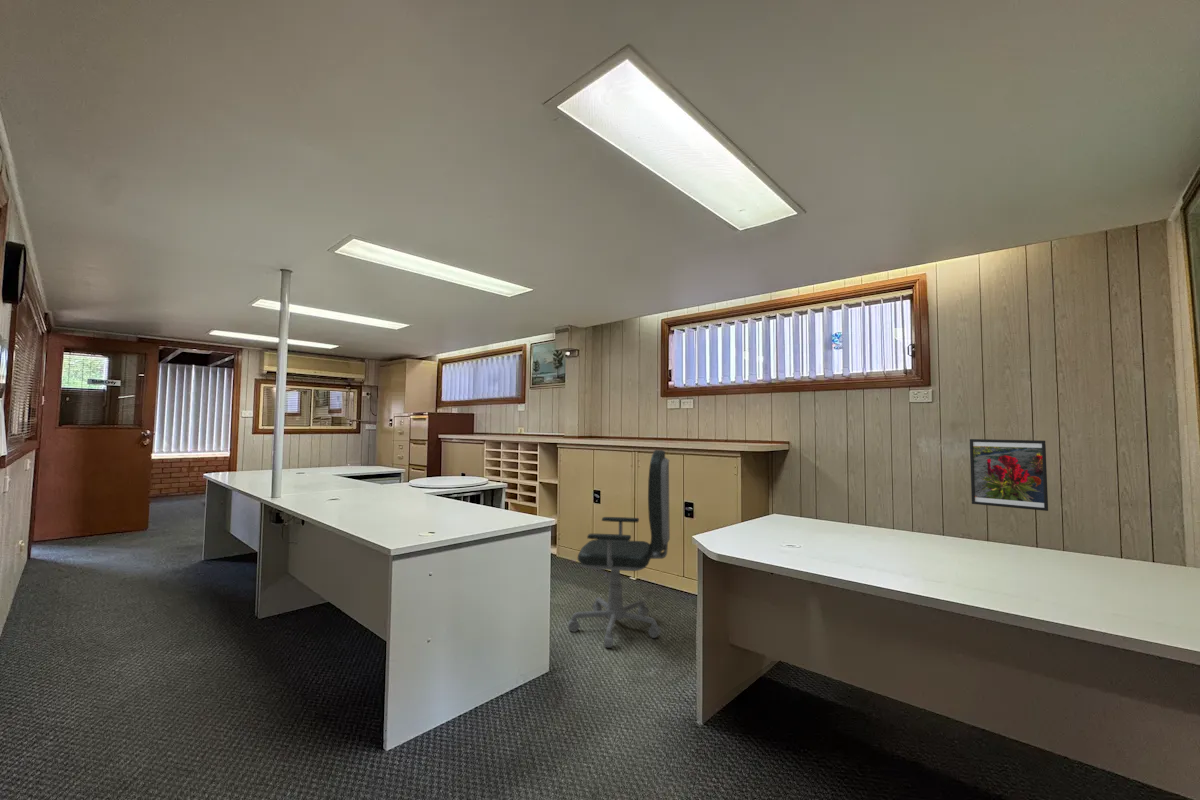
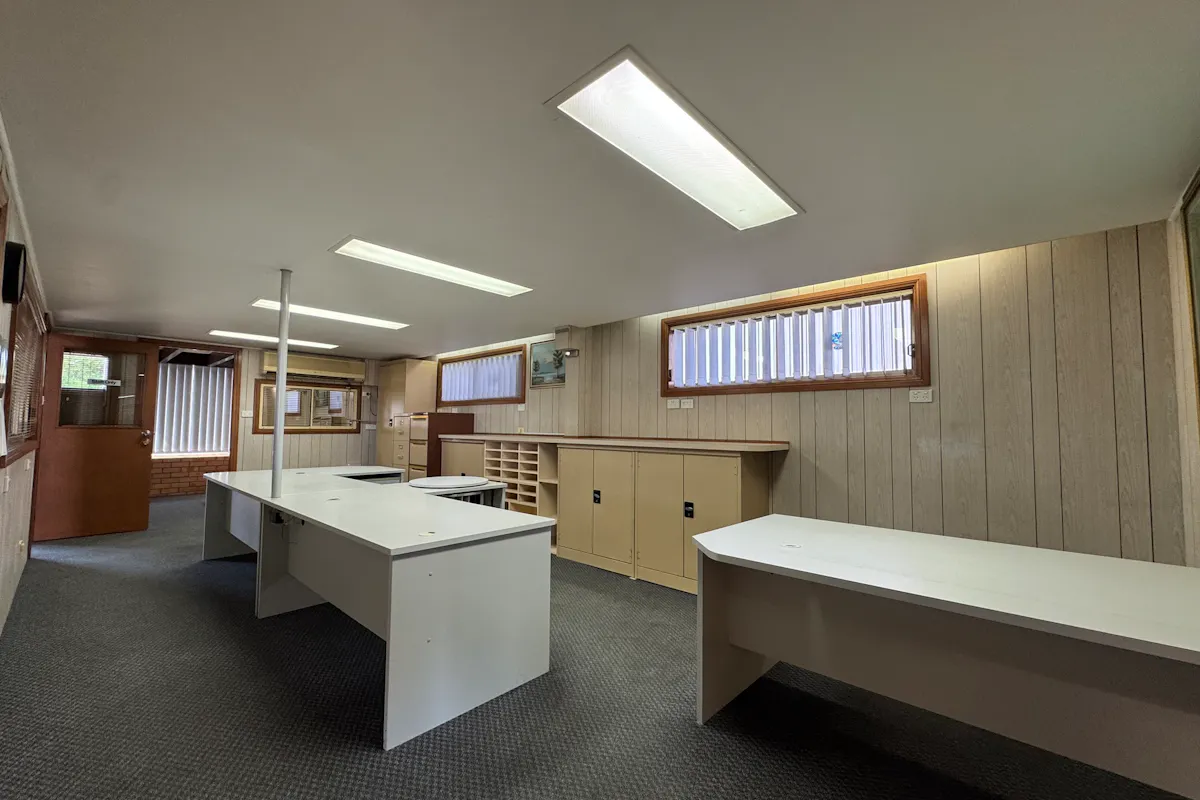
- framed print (1007, 473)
- office chair (619, 538)
